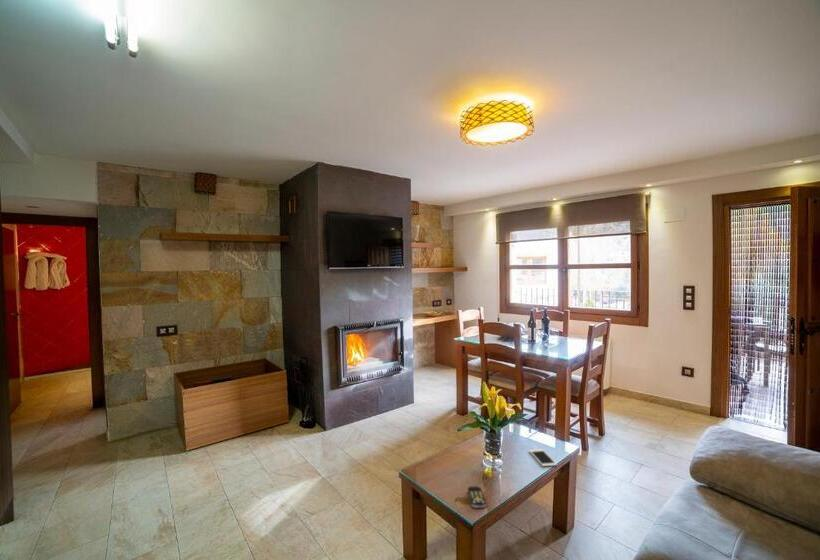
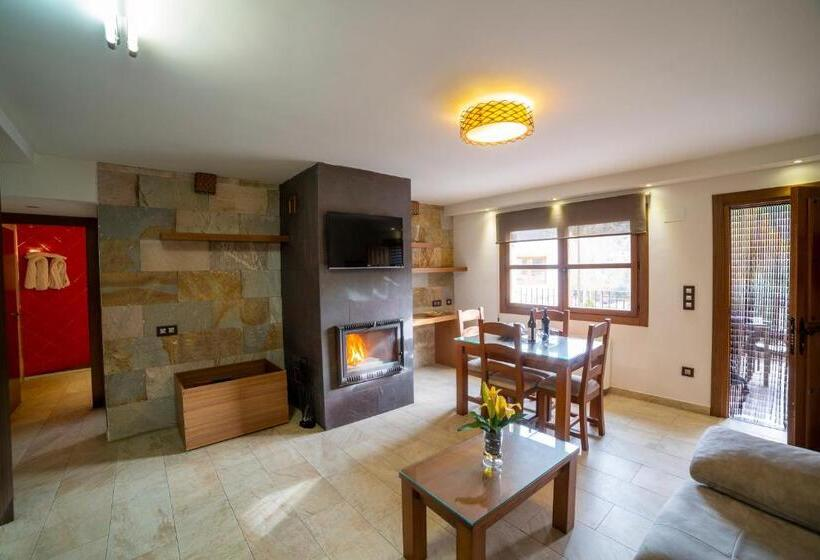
- cell phone (542, 457)
- remote control (476, 496)
